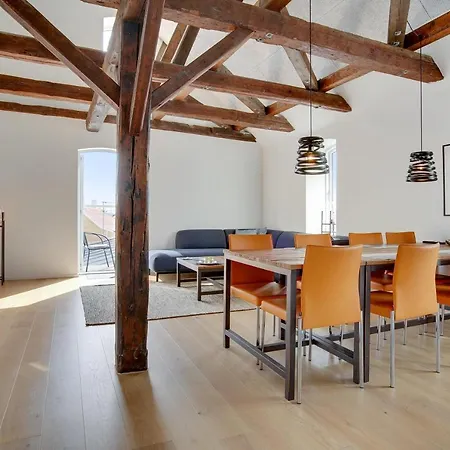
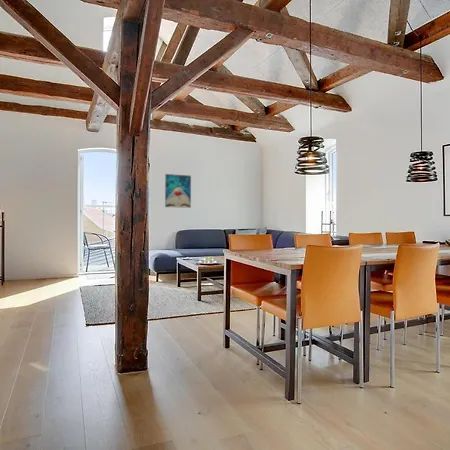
+ wall art (178, 191)
